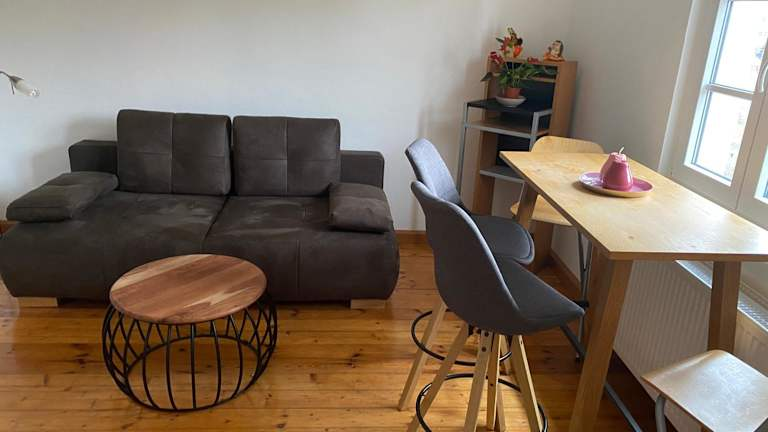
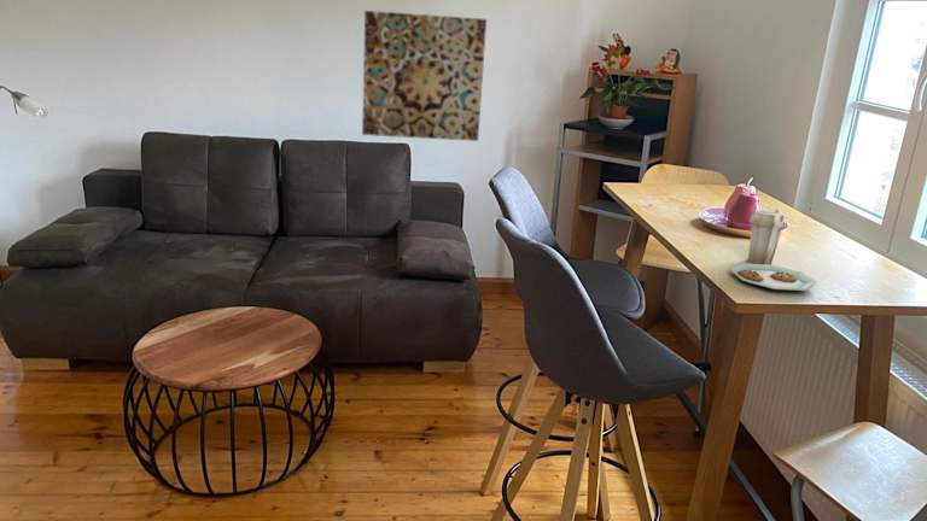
+ plate (775, 247)
+ wall art (422, 77)
